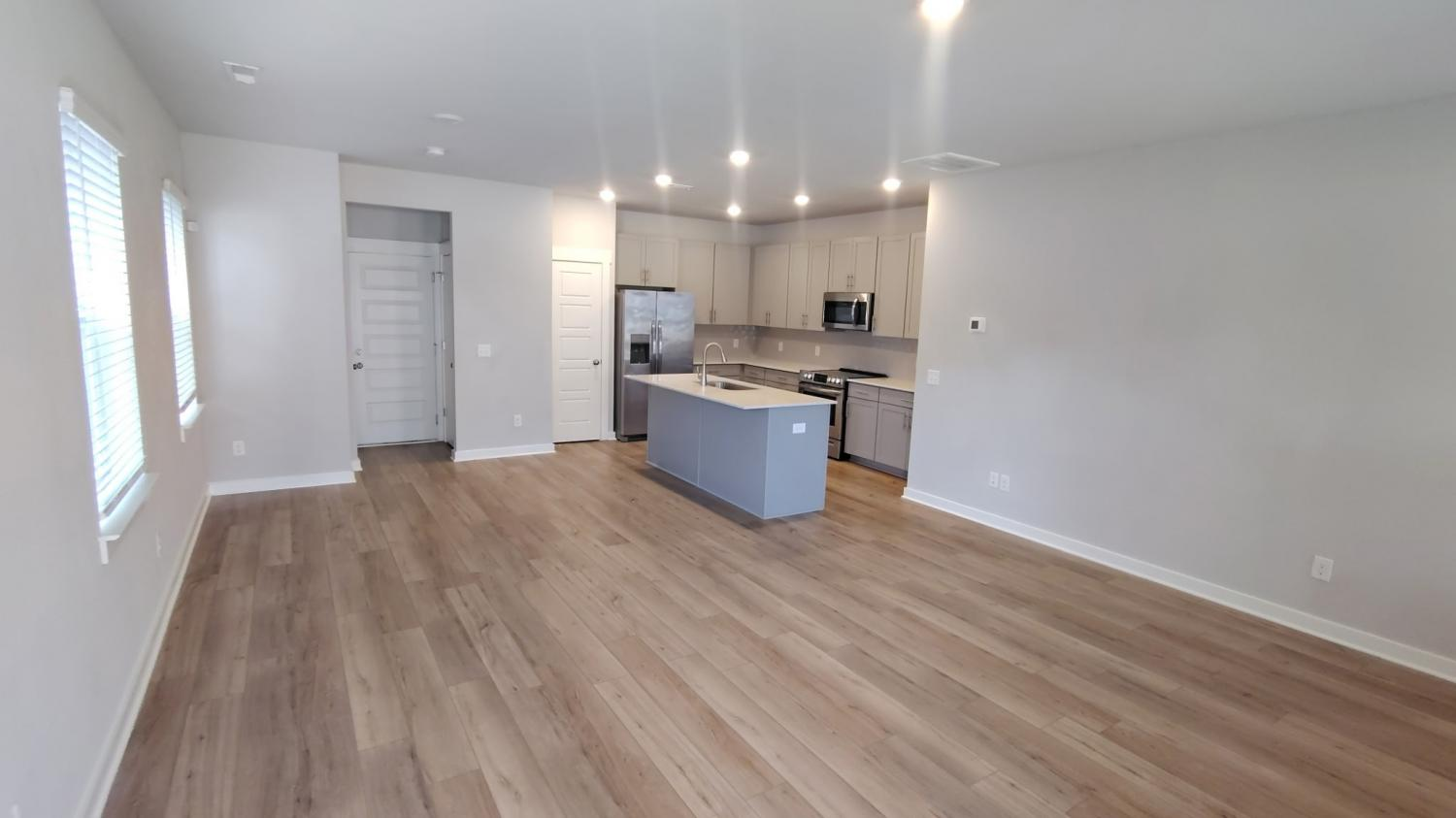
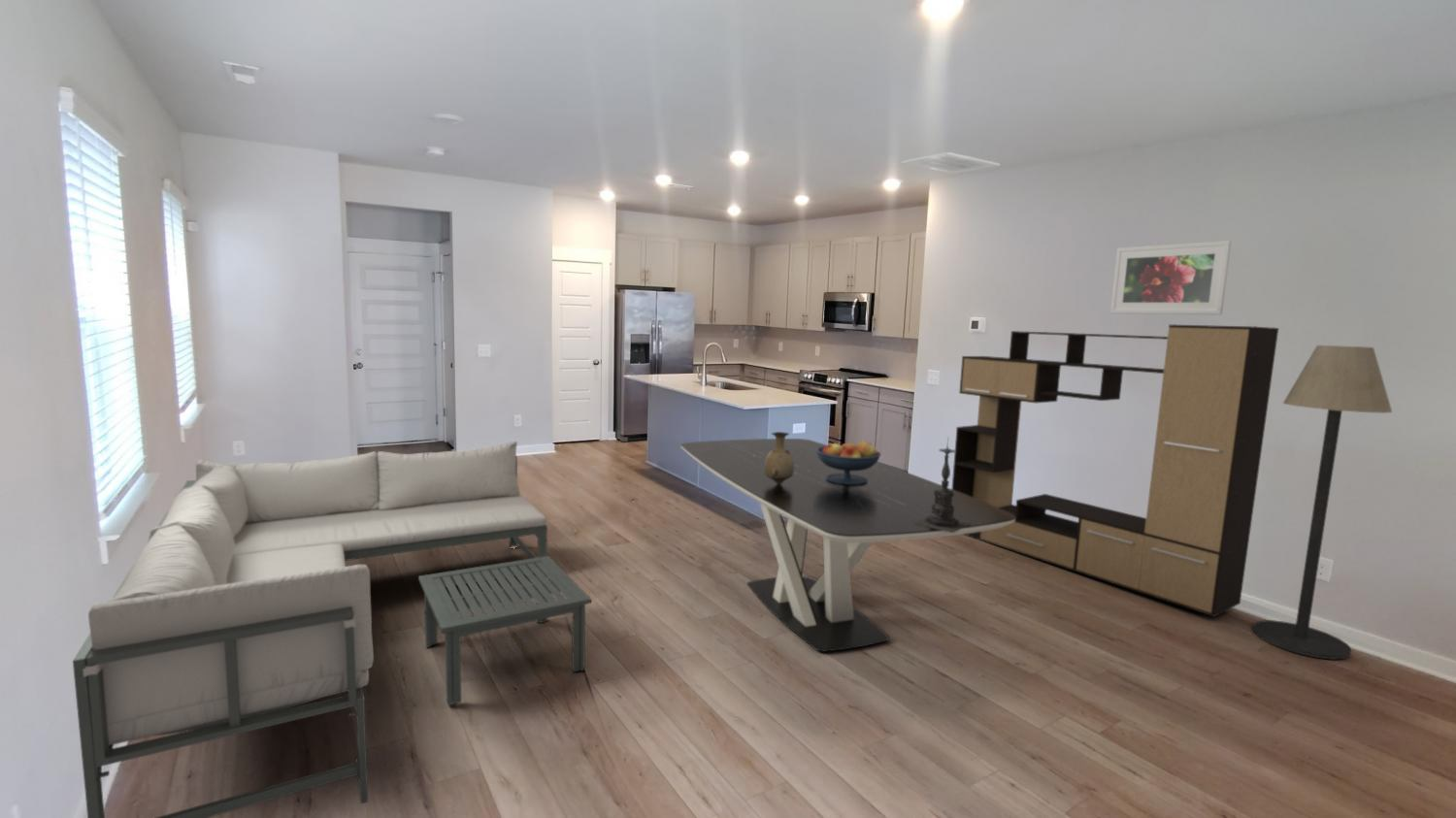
+ candle holder (945, 480)
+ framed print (1167, 279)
+ vase (779, 458)
+ media console (1088, 399)
+ dining table (806, 540)
+ floor lamp (1321, 498)
+ fruit bowl (847, 460)
+ sofa (388, 554)
